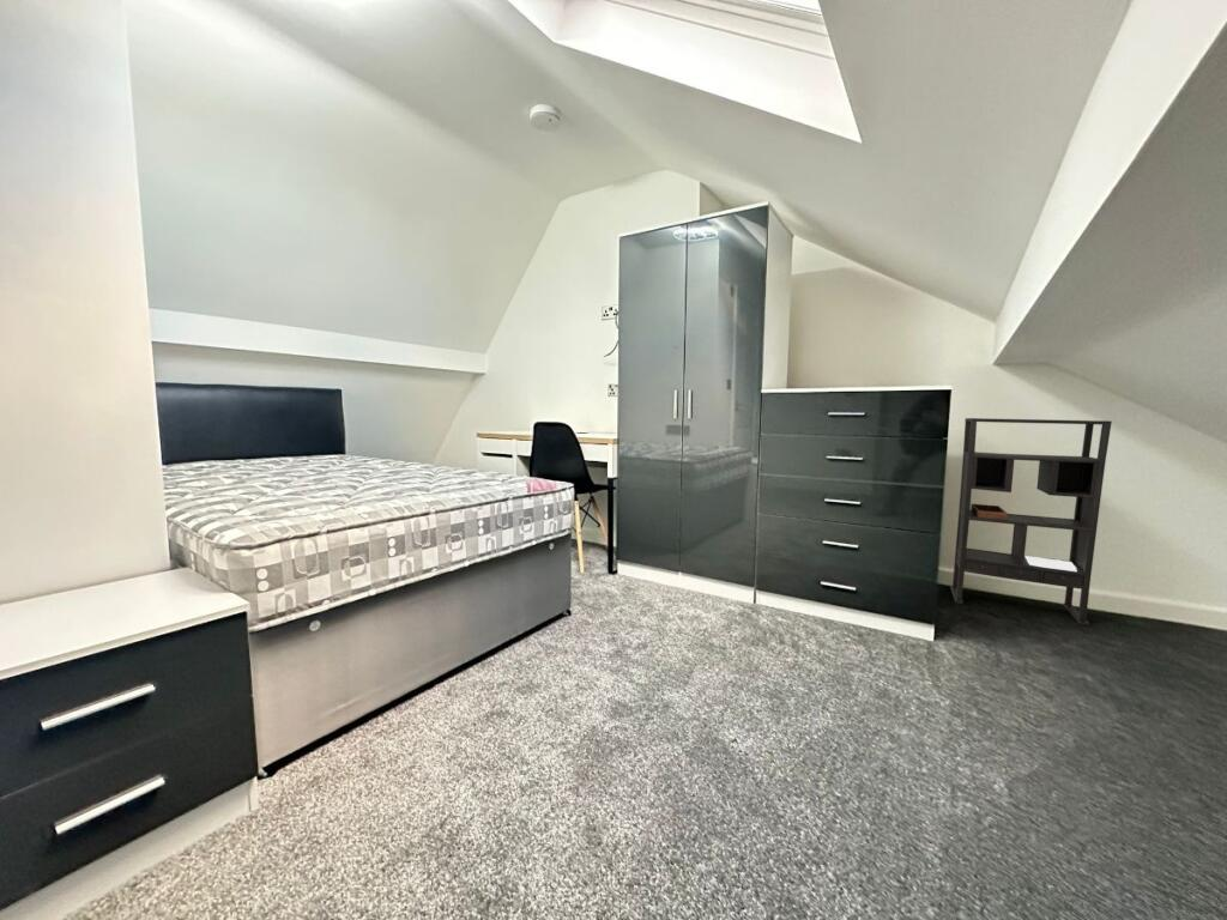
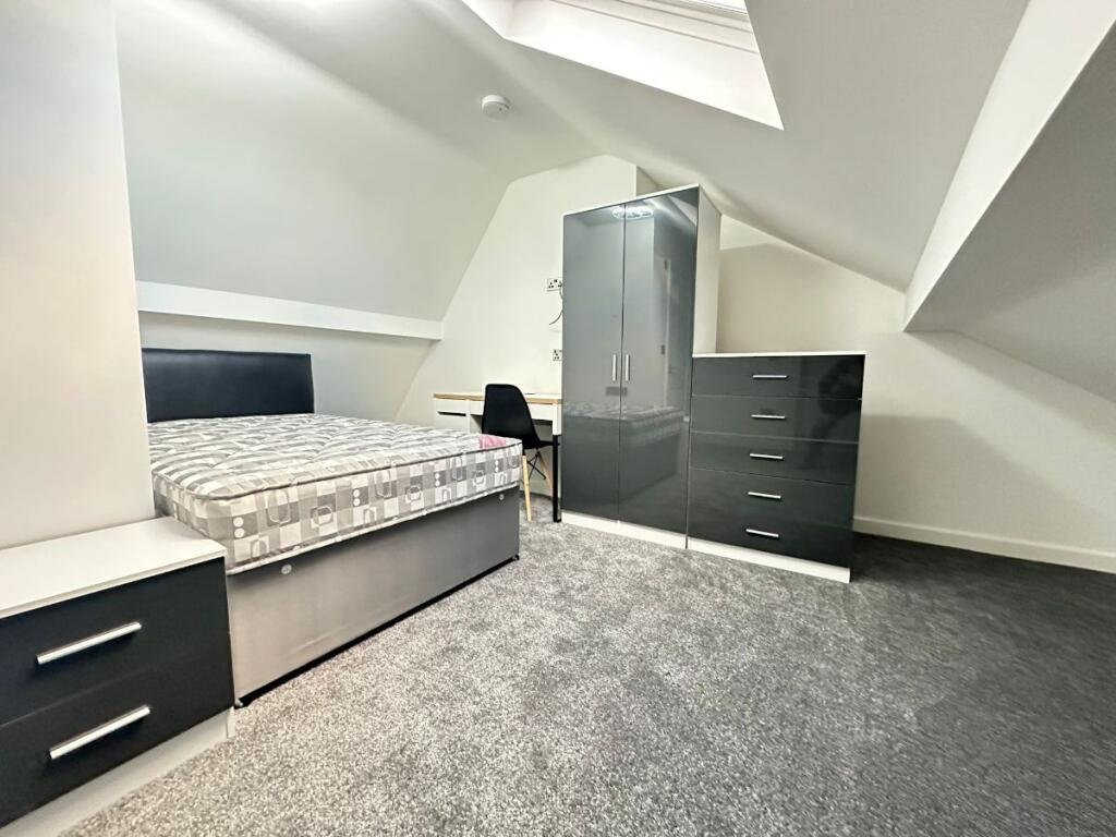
- bookshelf (1021, 515)
